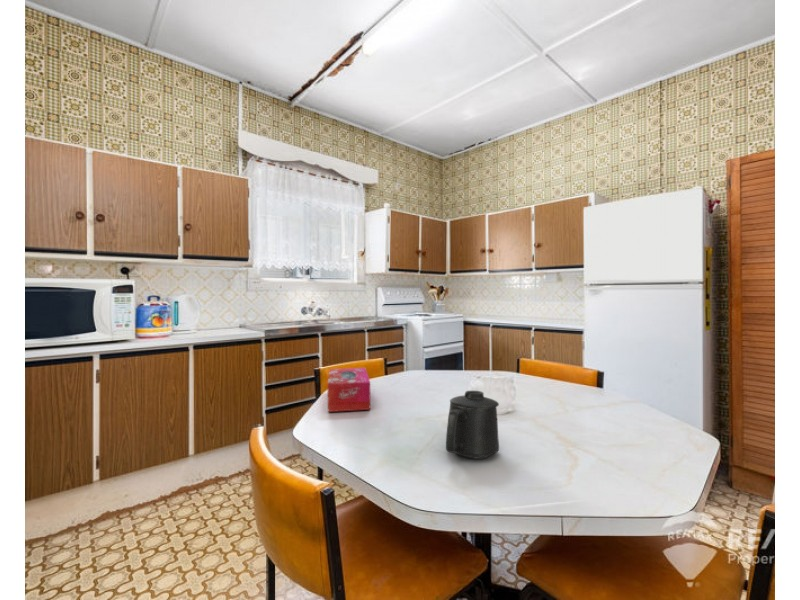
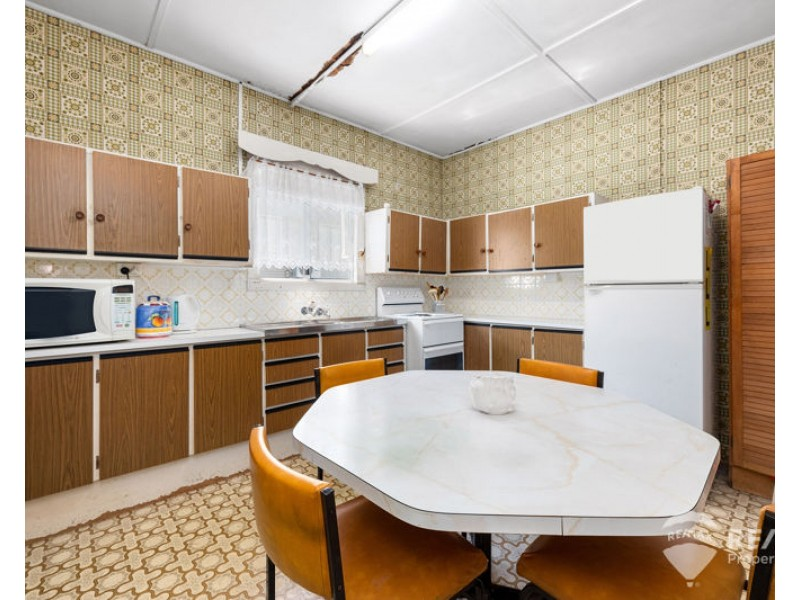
- mug (472, 424)
- tissue box (348, 387)
